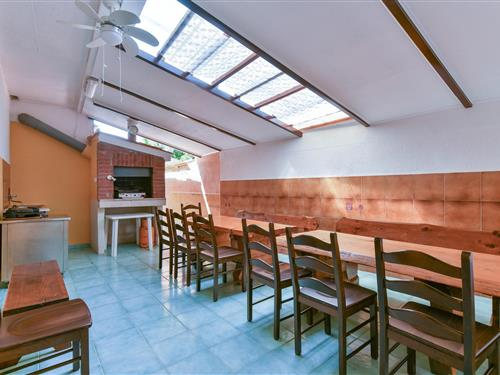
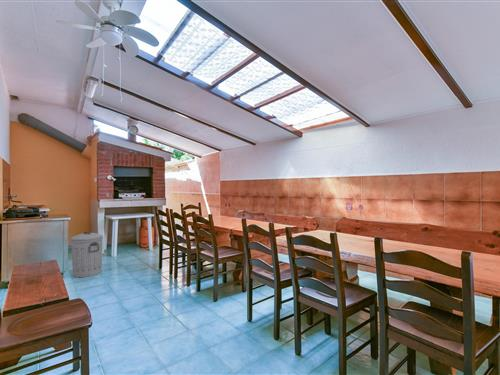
+ trash can (87, 252)
